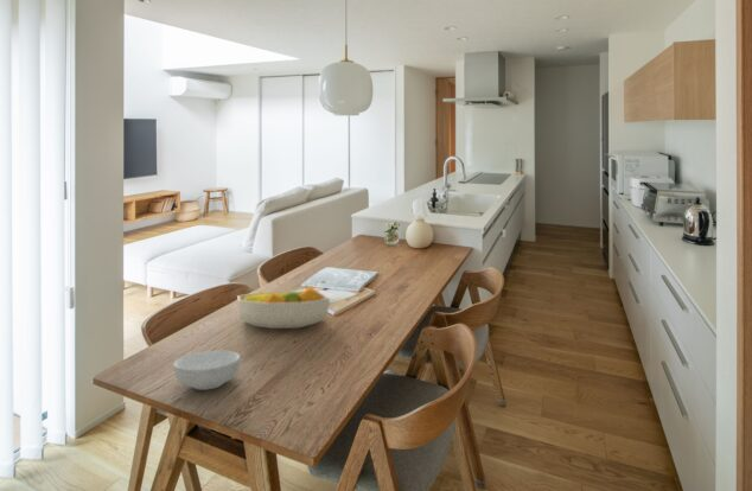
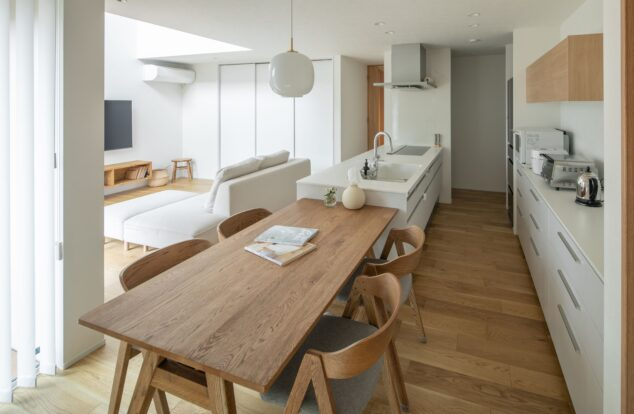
- fruit bowl (282, 304)
- cereal bowl (208, 371)
